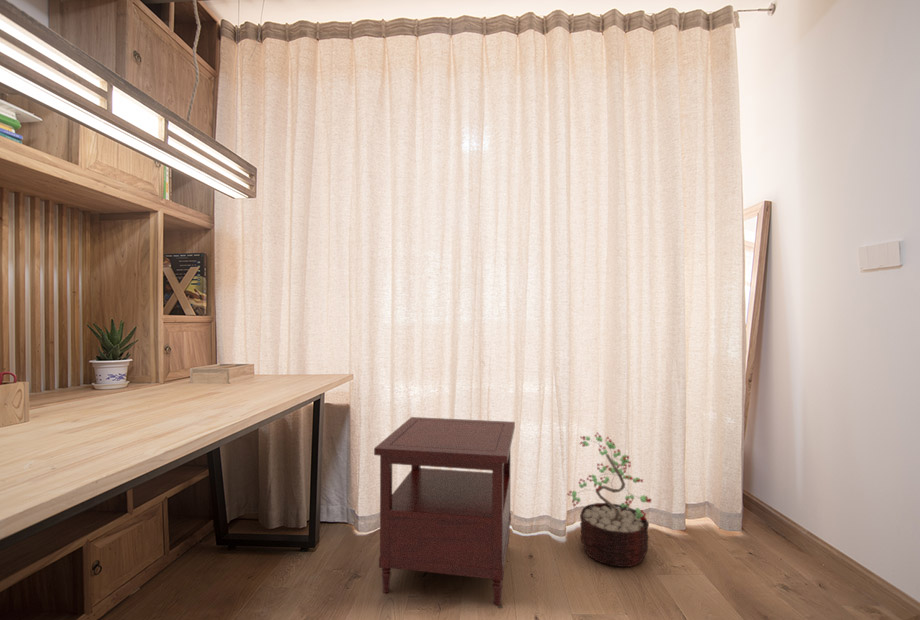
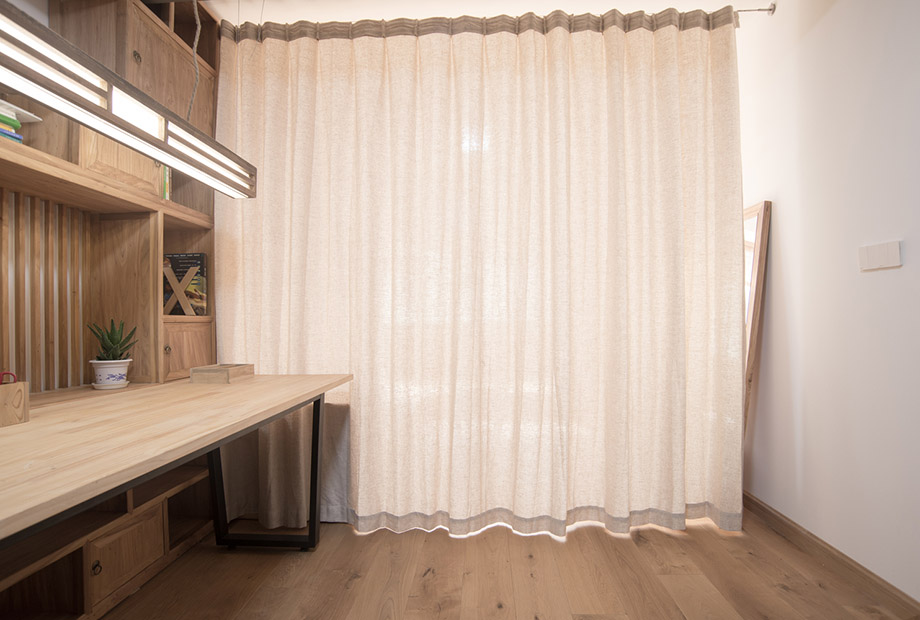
- side table (451, 500)
- decorative plant (611, 491)
